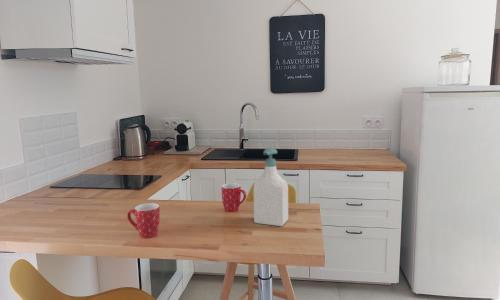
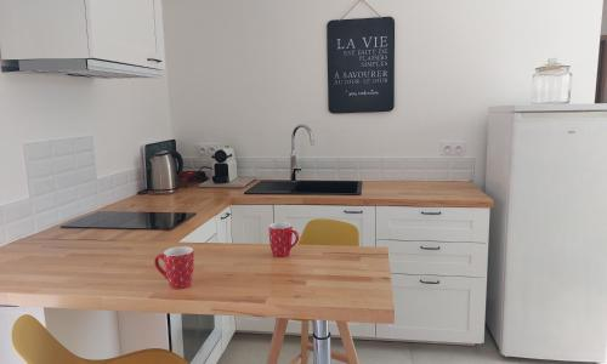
- soap bottle (270, 185)
